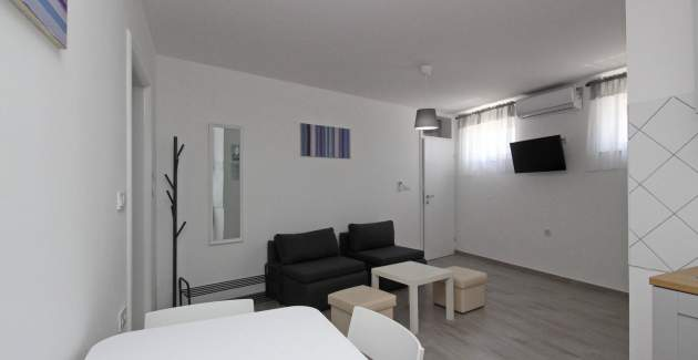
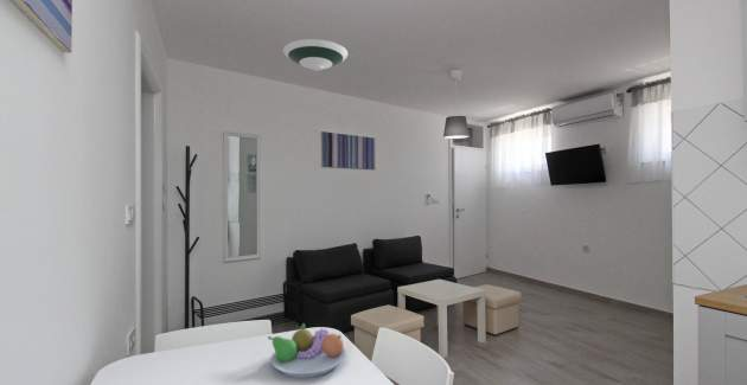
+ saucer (315, 60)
+ fruit bowl (306, 346)
